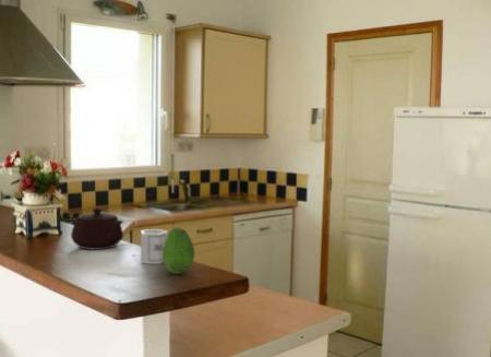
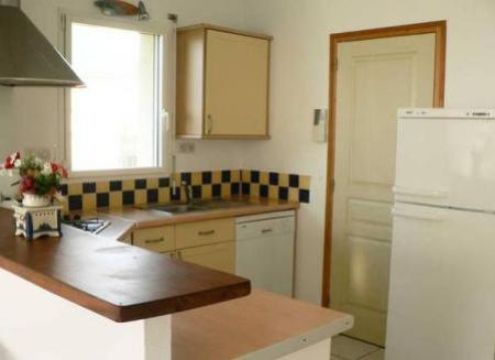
- teapot (98, 227)
- cup (152, 246)
- fruit (178, 250)
